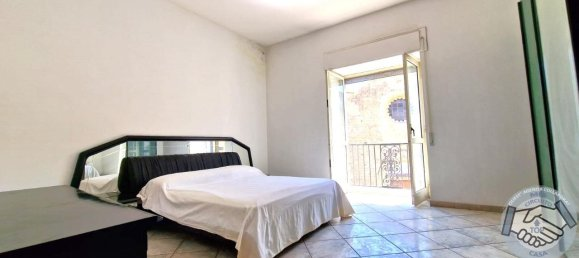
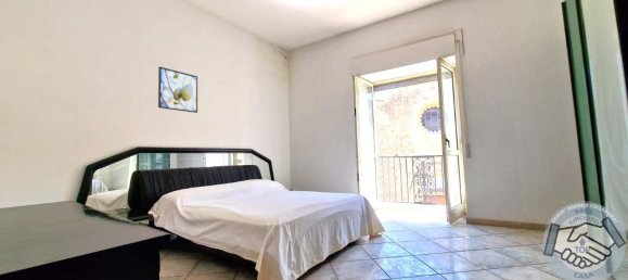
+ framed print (179, 90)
